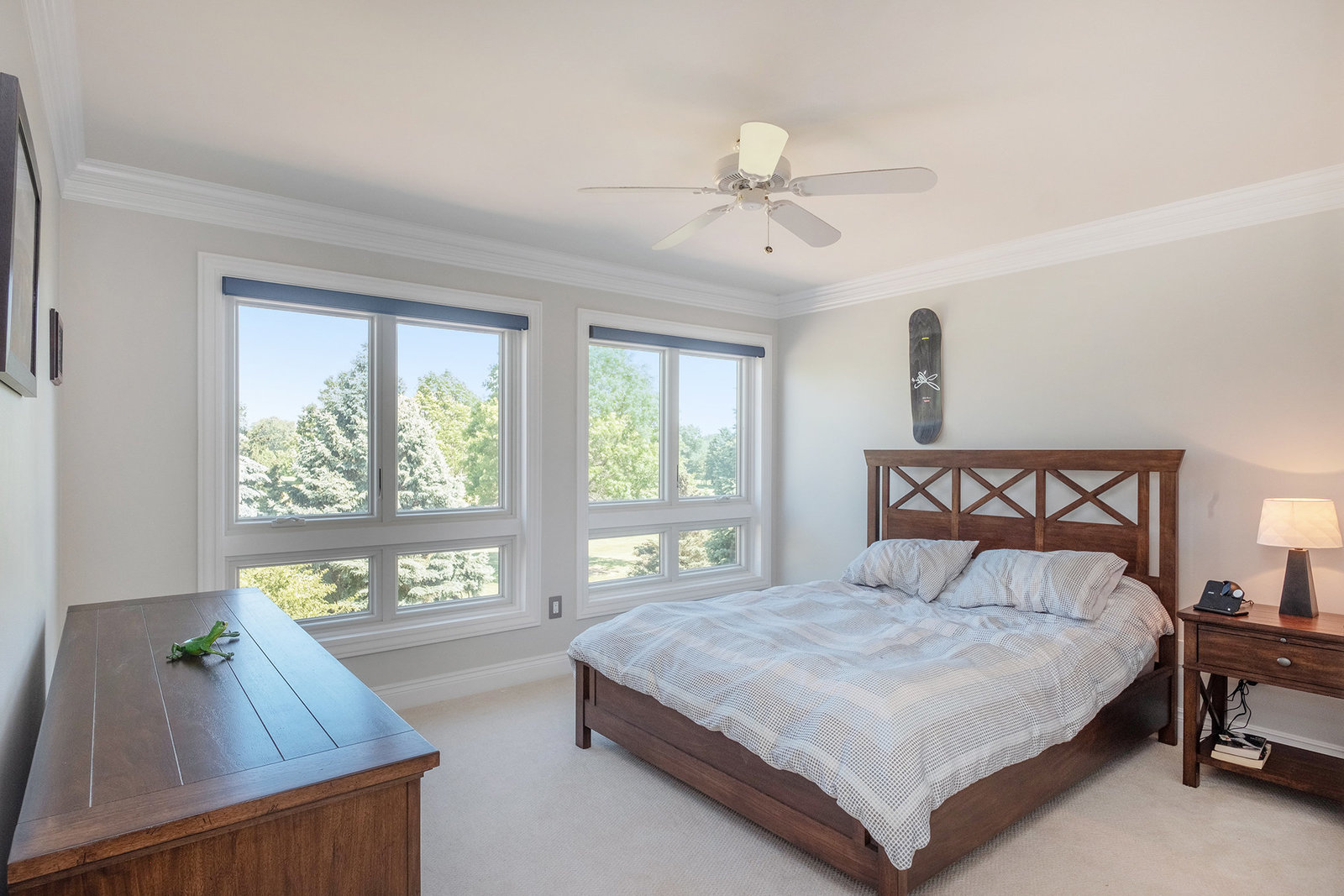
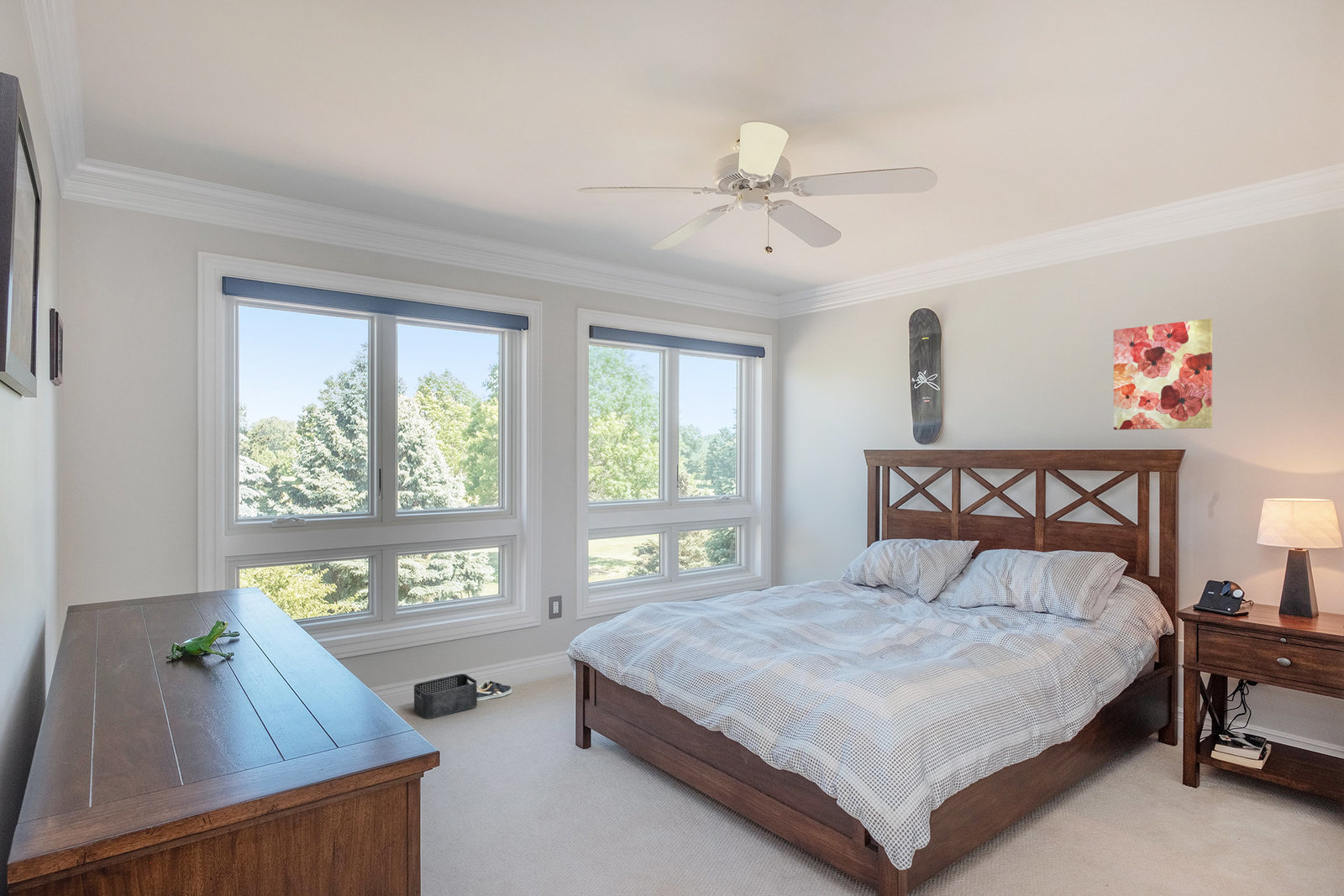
+ sneaker (493, 689)
+ wall art (1160, 376)
+ storage bin (445, 695)
